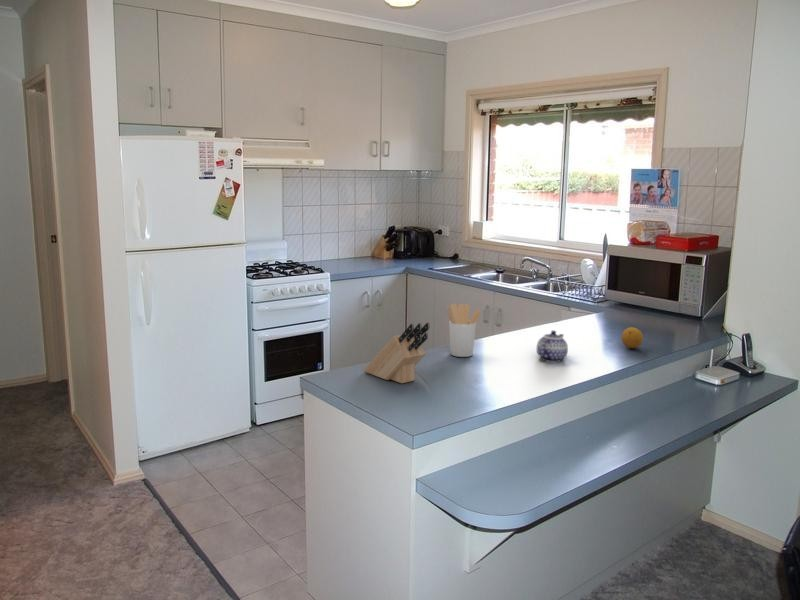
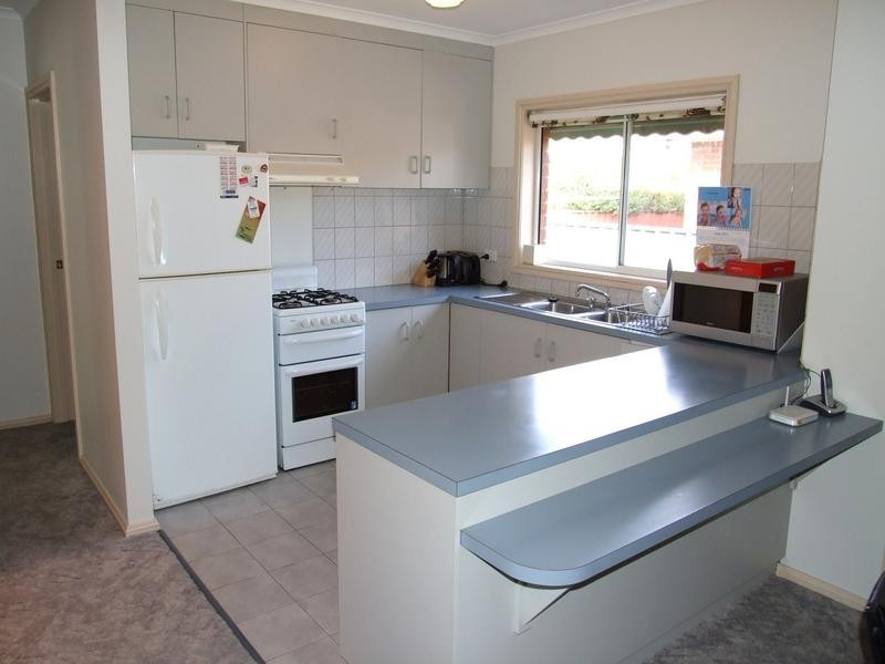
- teapot (552, 345)
- utensil holder (461, 328)
- knife block (397, 347)
- fruit (632, 337)
